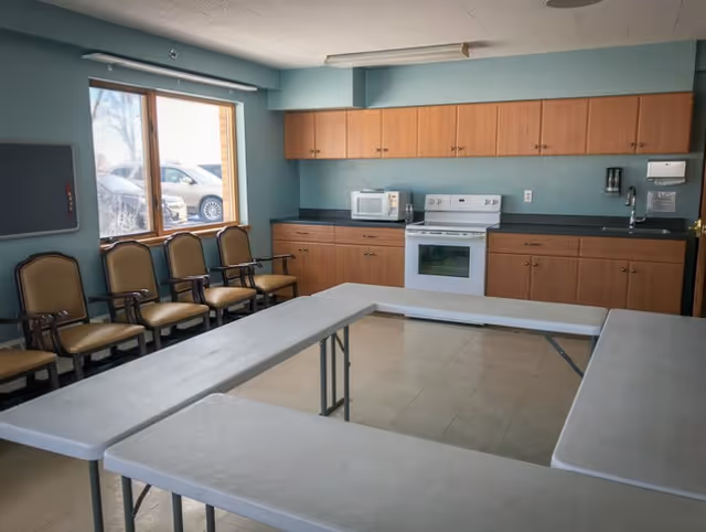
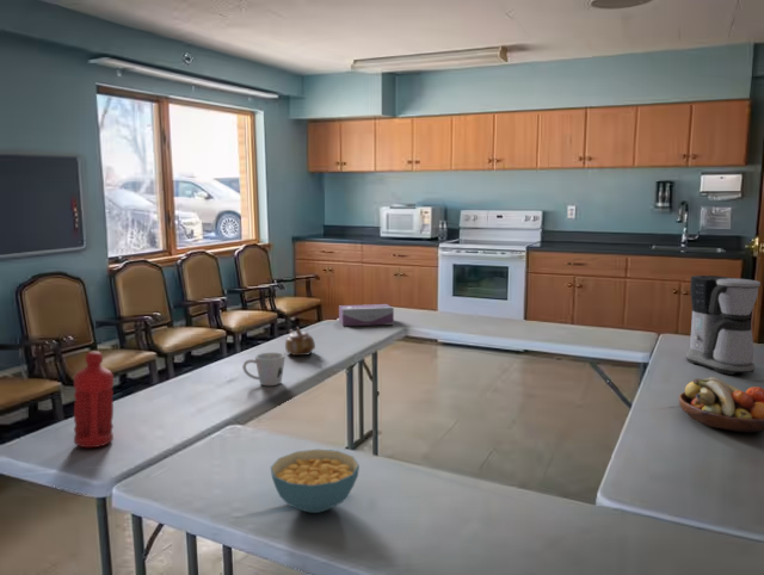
+ cereal bowl (315, 486)
+ coffee maker (717, 322)
+ mug (264, 369)
+ tissue box (365, 314)
+ water bottle (92, 398)
+ fruit bowl (729, 400)
+ teapot (300, 340)
